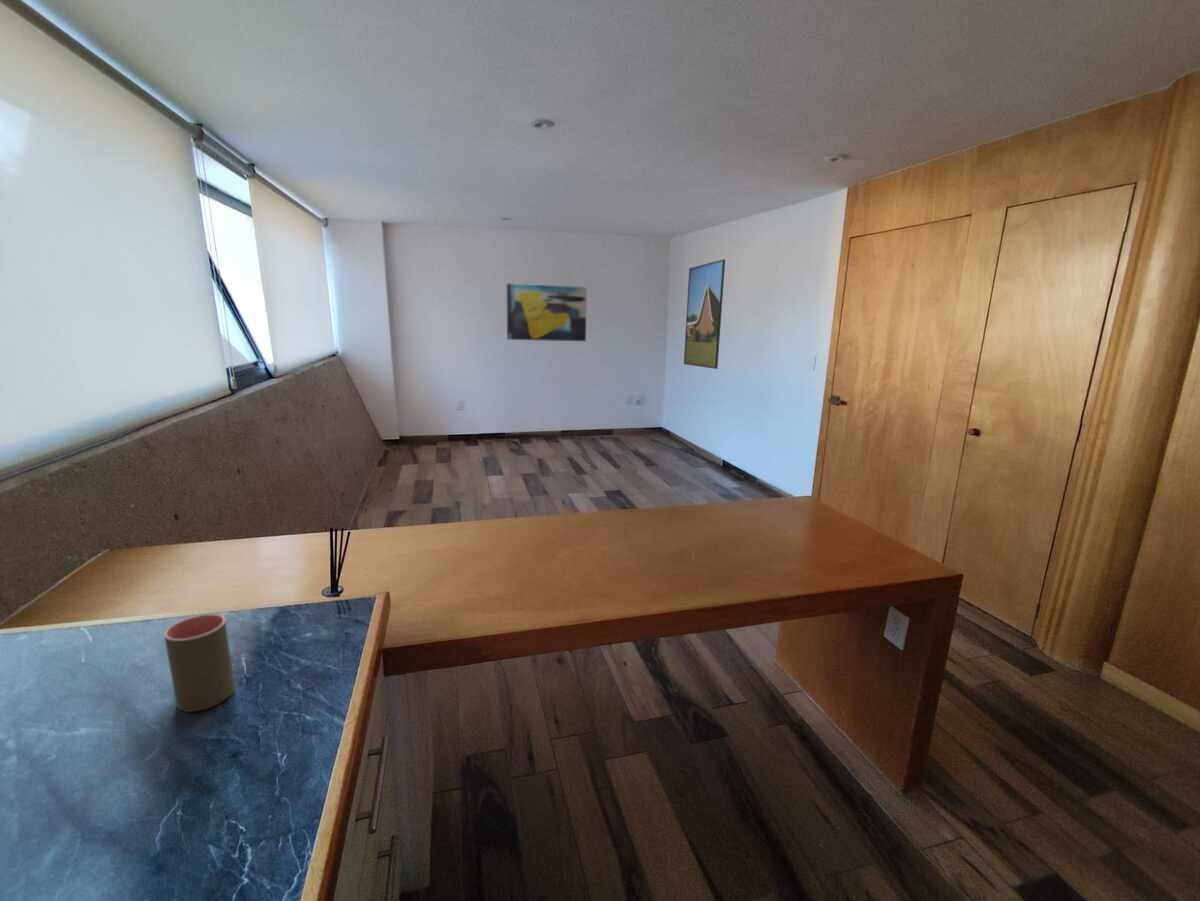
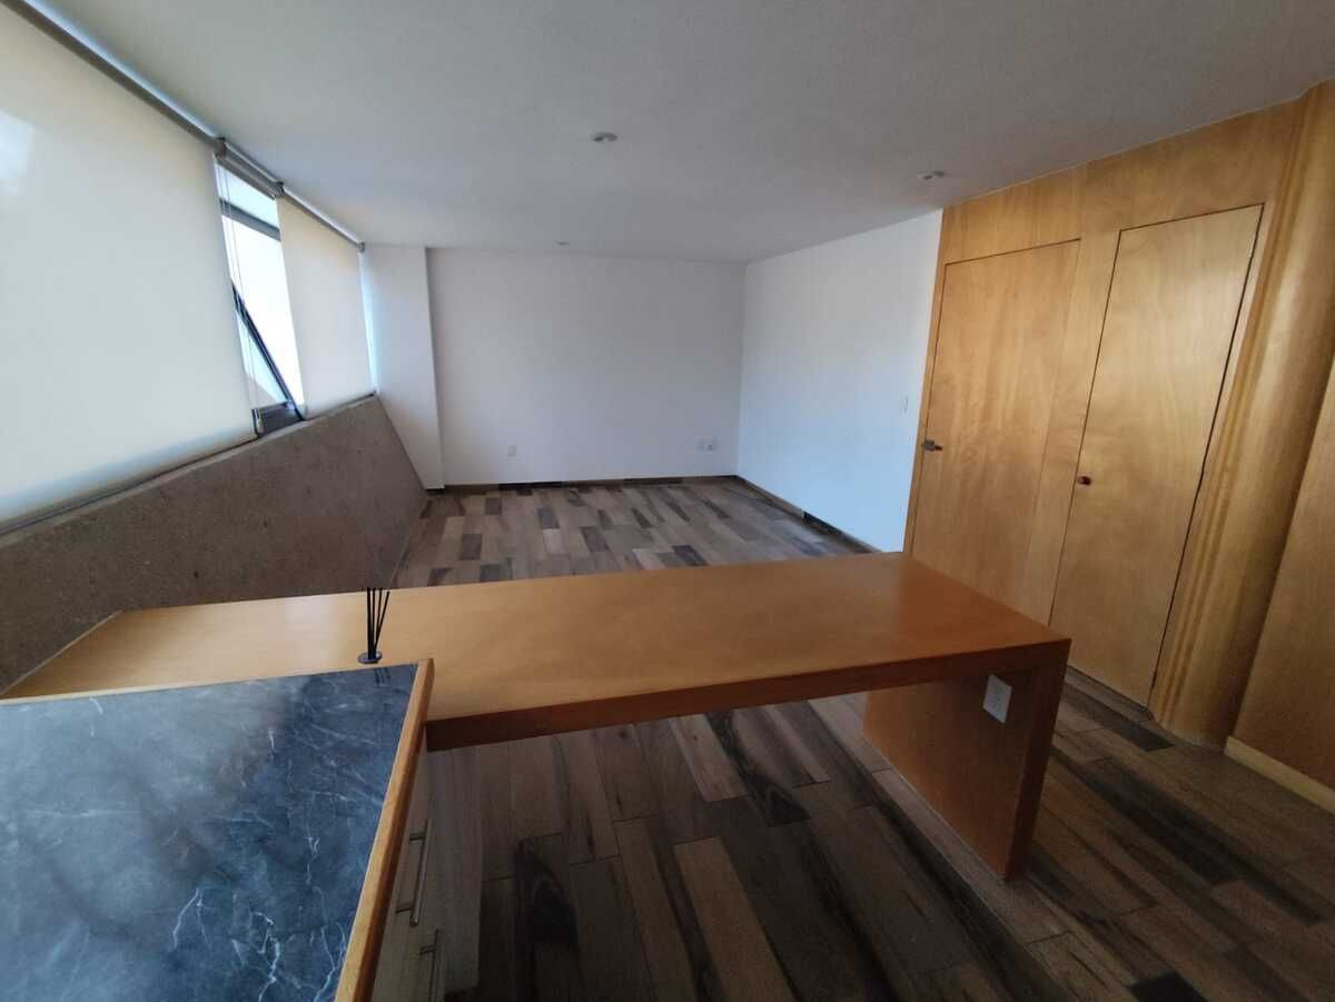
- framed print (702, 316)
- cup (201, 661)
- wall art (547, 313)
